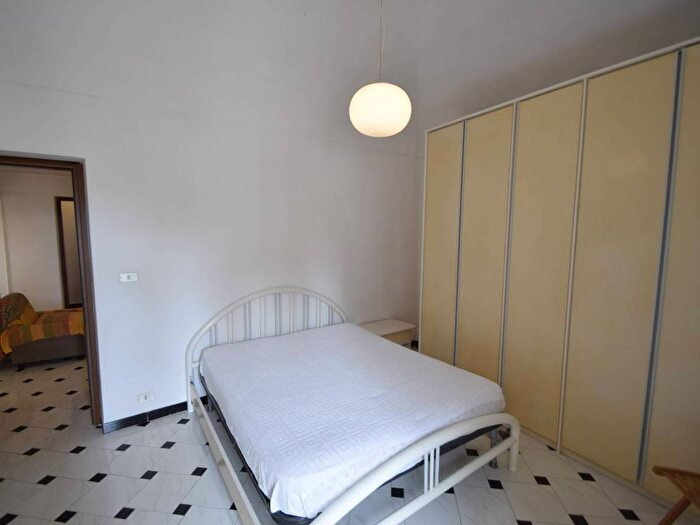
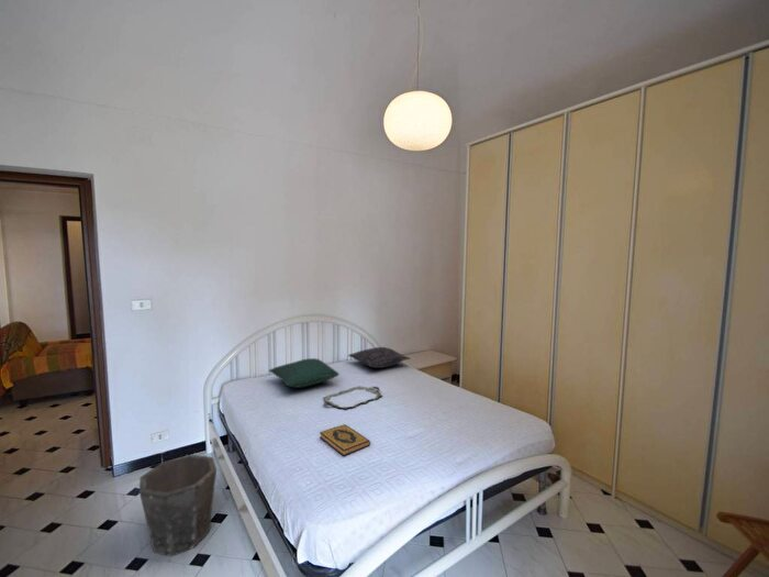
+ serving tray (349, 391)
+ waste bin (180, 504)
+ pillow (378, 356)
+ pillow (303, 373)
+ hardback book (344, 439)
